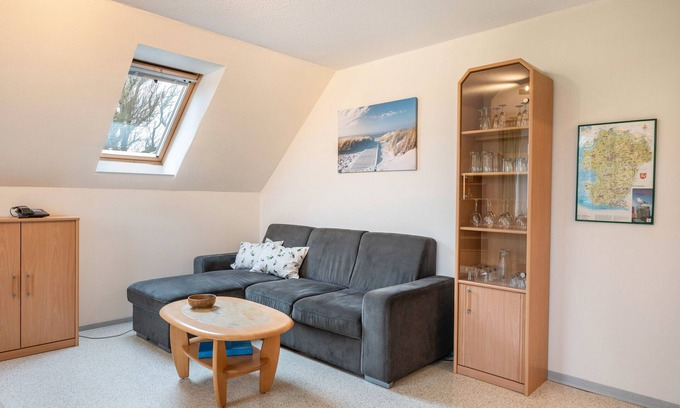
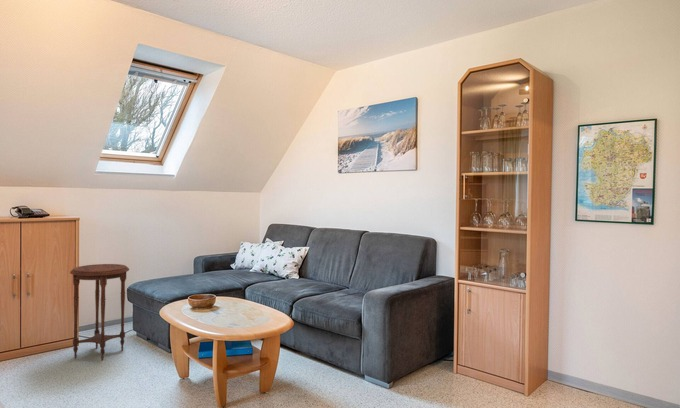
+ side table (98, 310)
